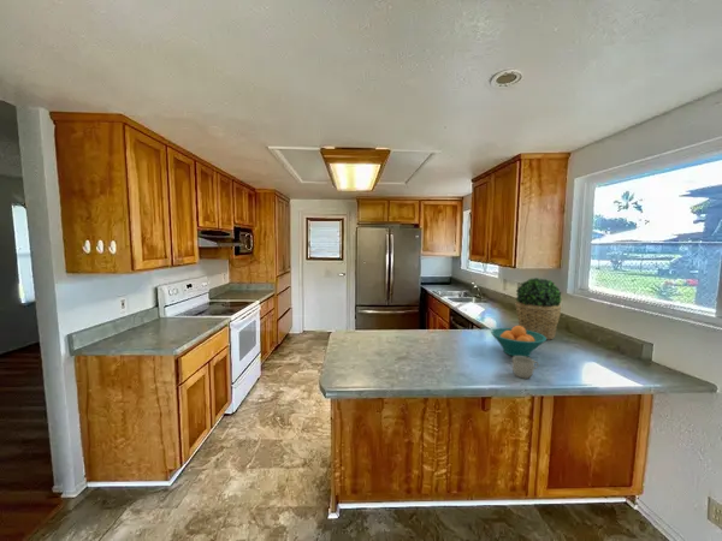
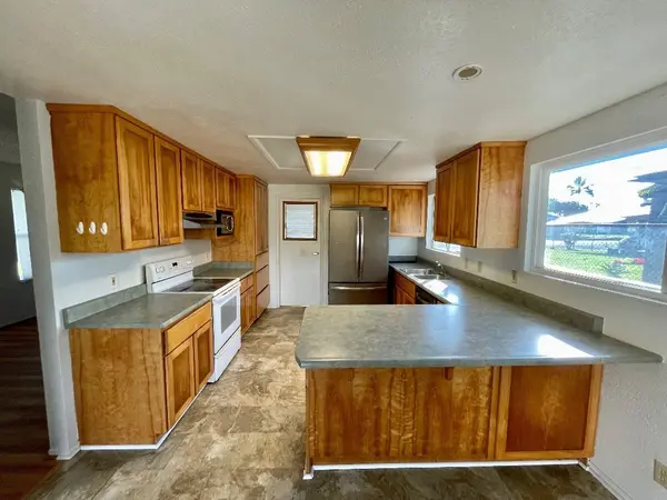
- fruit bowl (517, 339)
- mug (525, 367)
- potted plant (537, 307)
